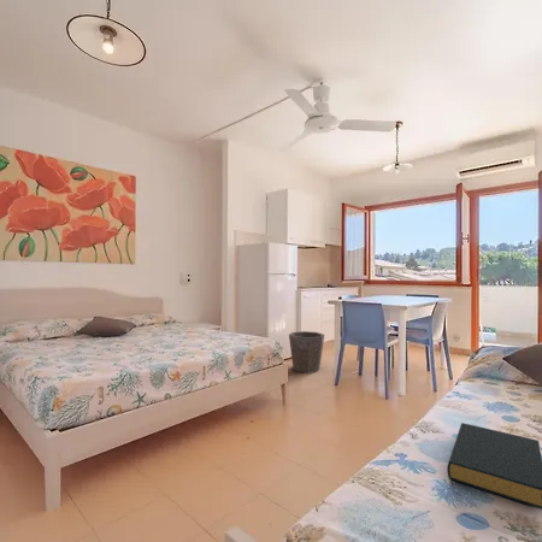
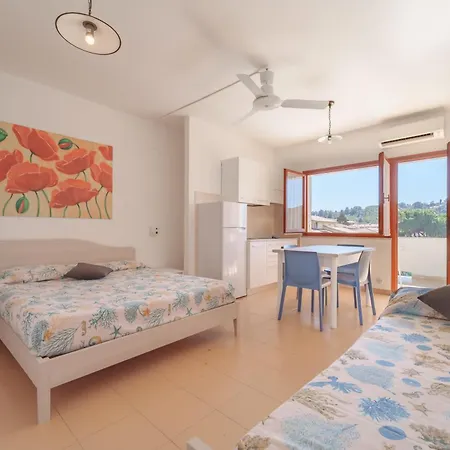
- hardback book (495, 458)
- waste bin (306, 352)
